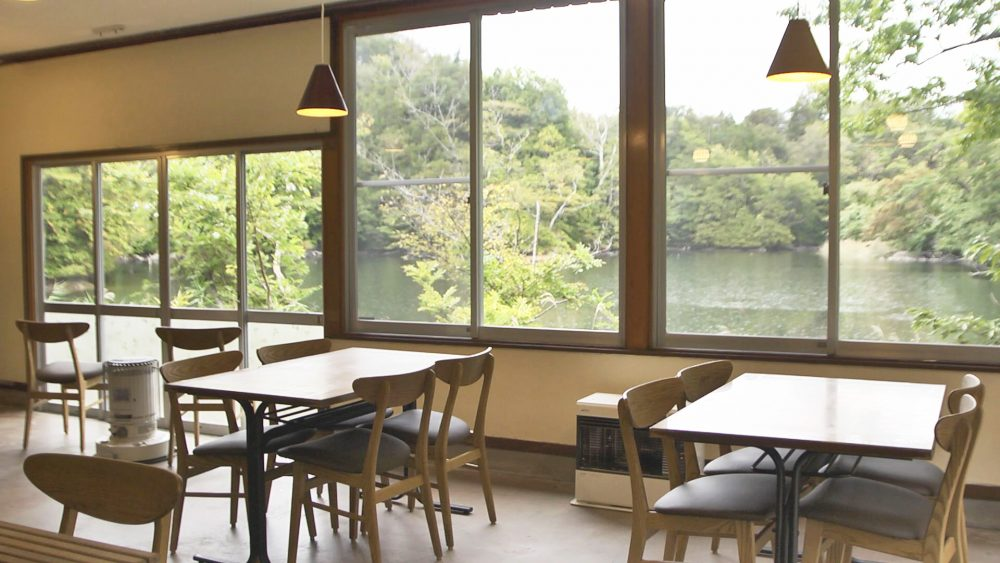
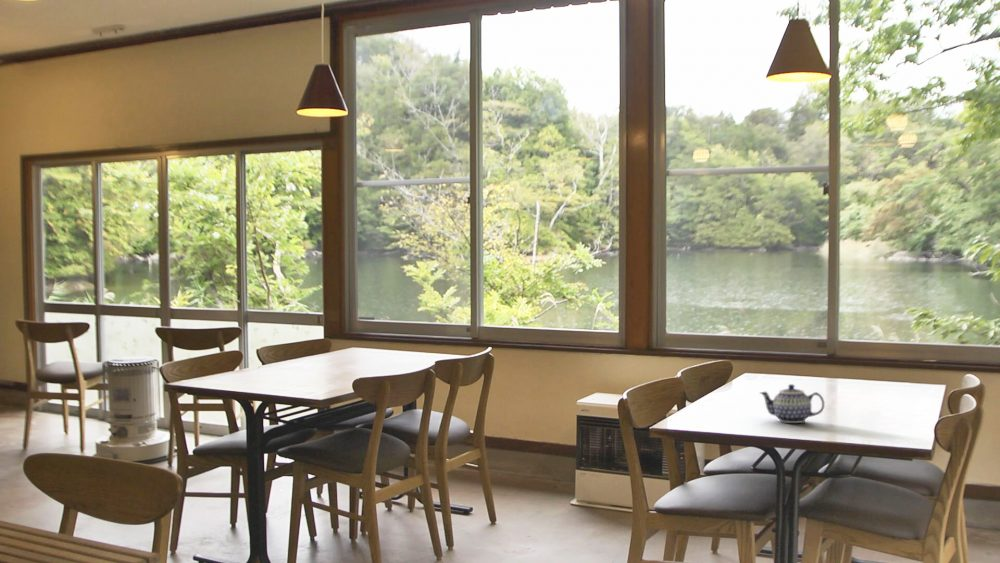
+ teapot (791, 402)
